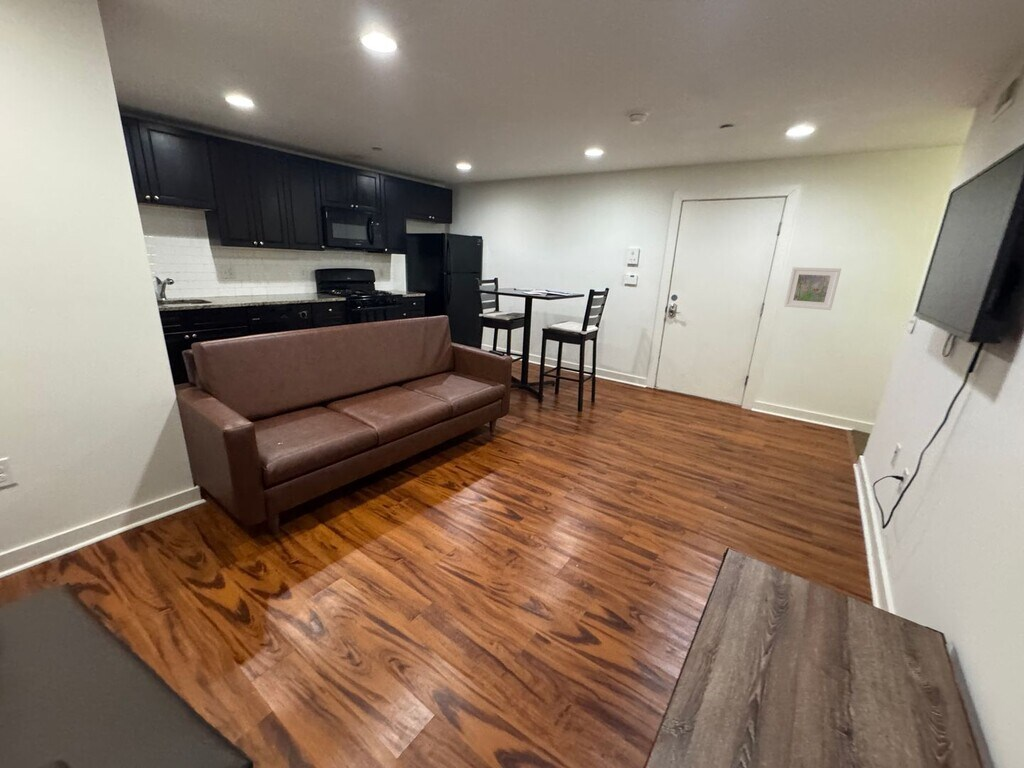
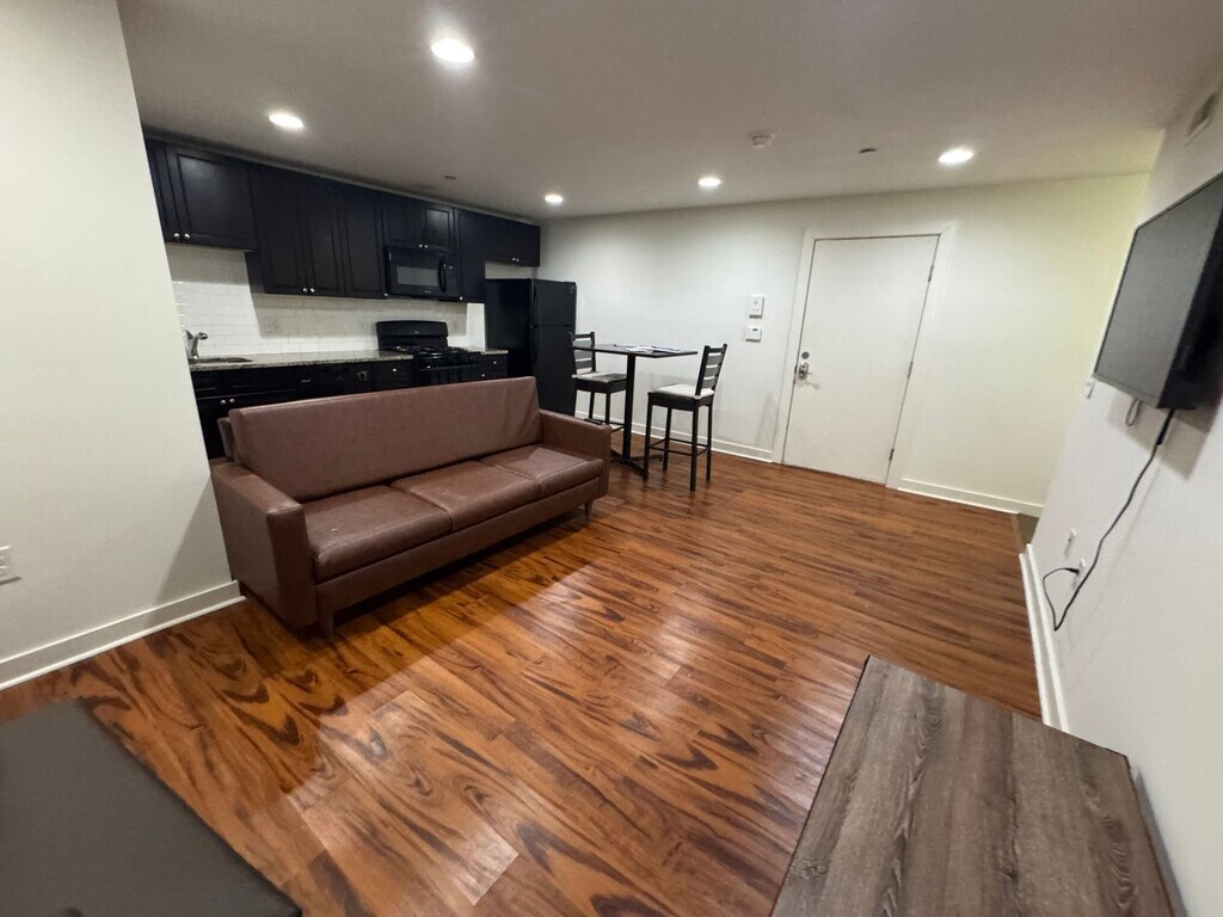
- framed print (811, 288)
